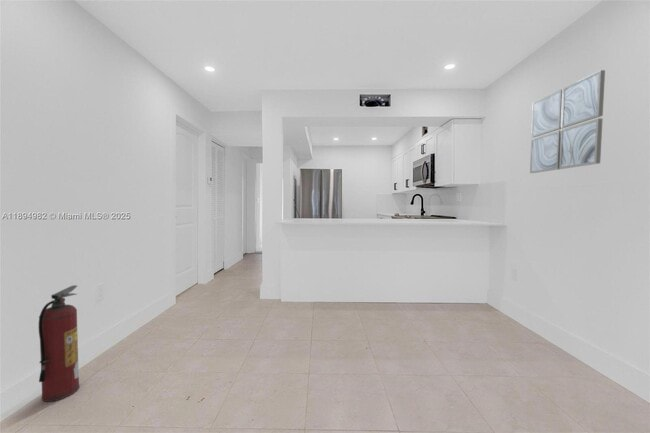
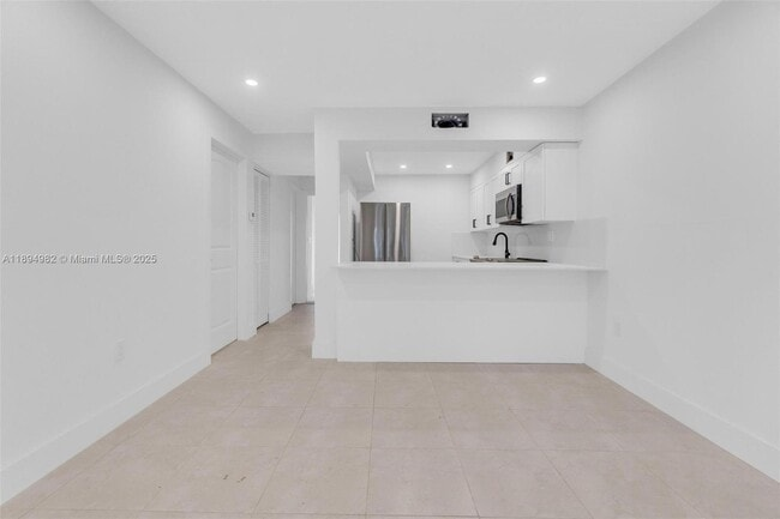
- fire extinguisher (58, 342)
- wall art (561, 128)
